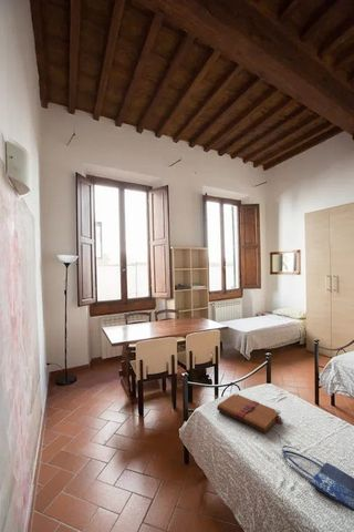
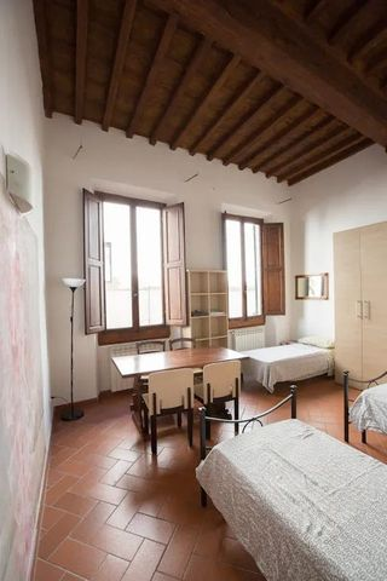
- book (250, 411)
- shopping bag (320, 471)
